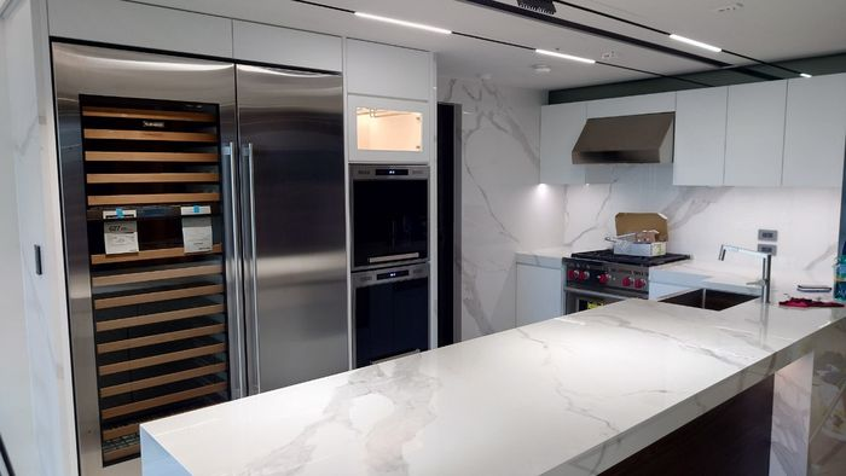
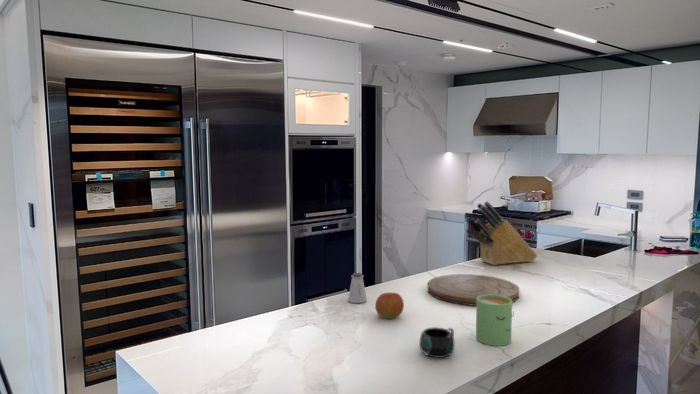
+ mug (439, 341)
+ knife block (501, 231)
+ mug (497, 318)
+ apple (389, 304)
+ cutting board (472, 288)
+ saltshaker (357, 287)
